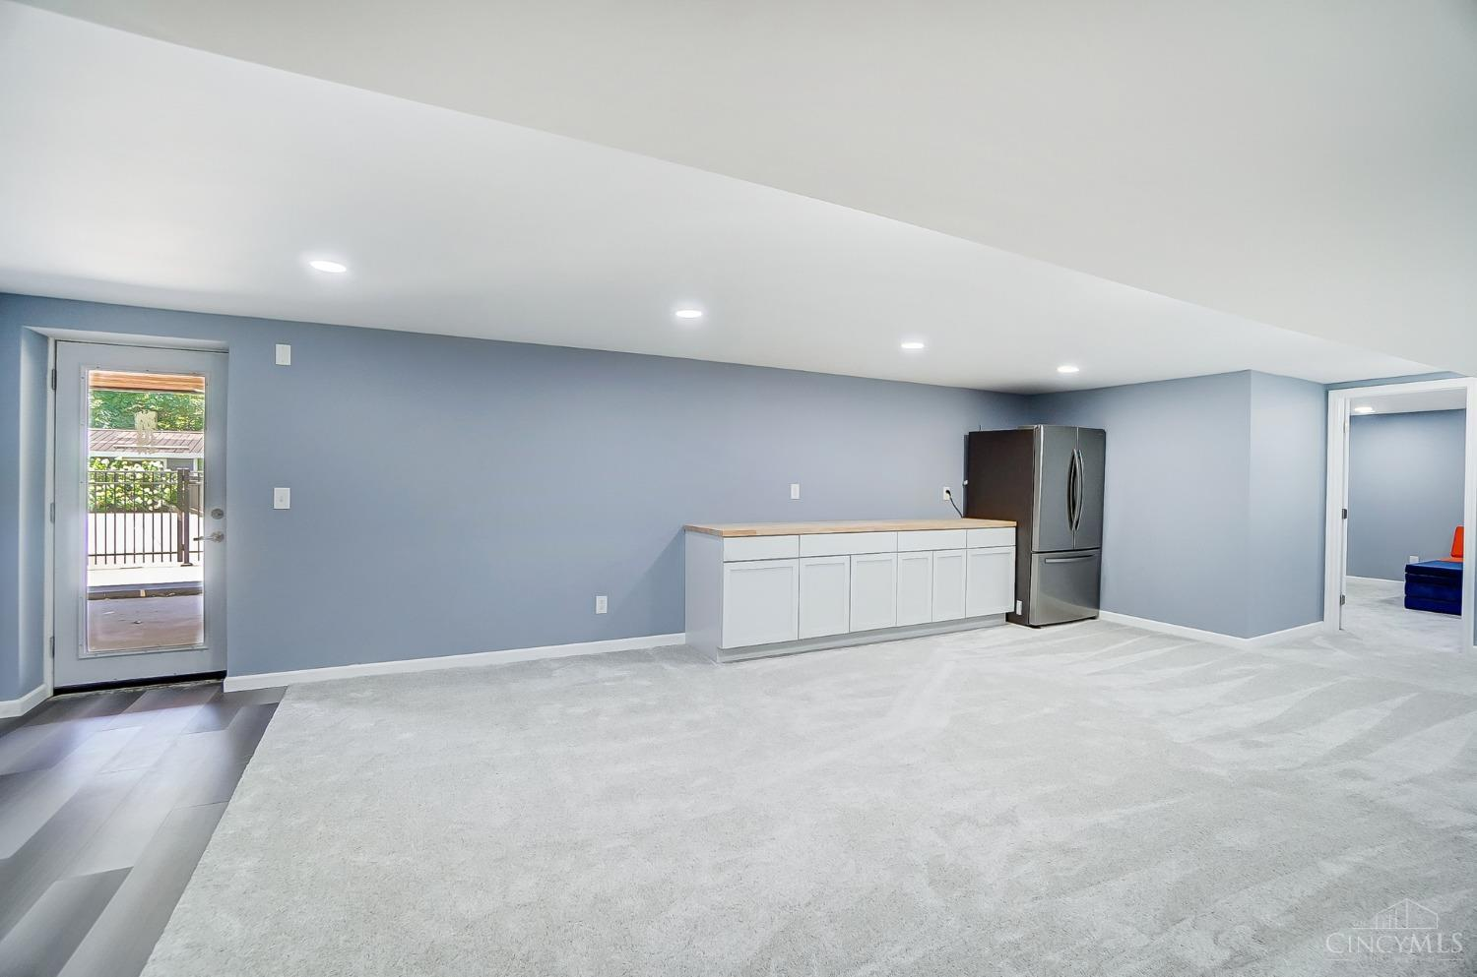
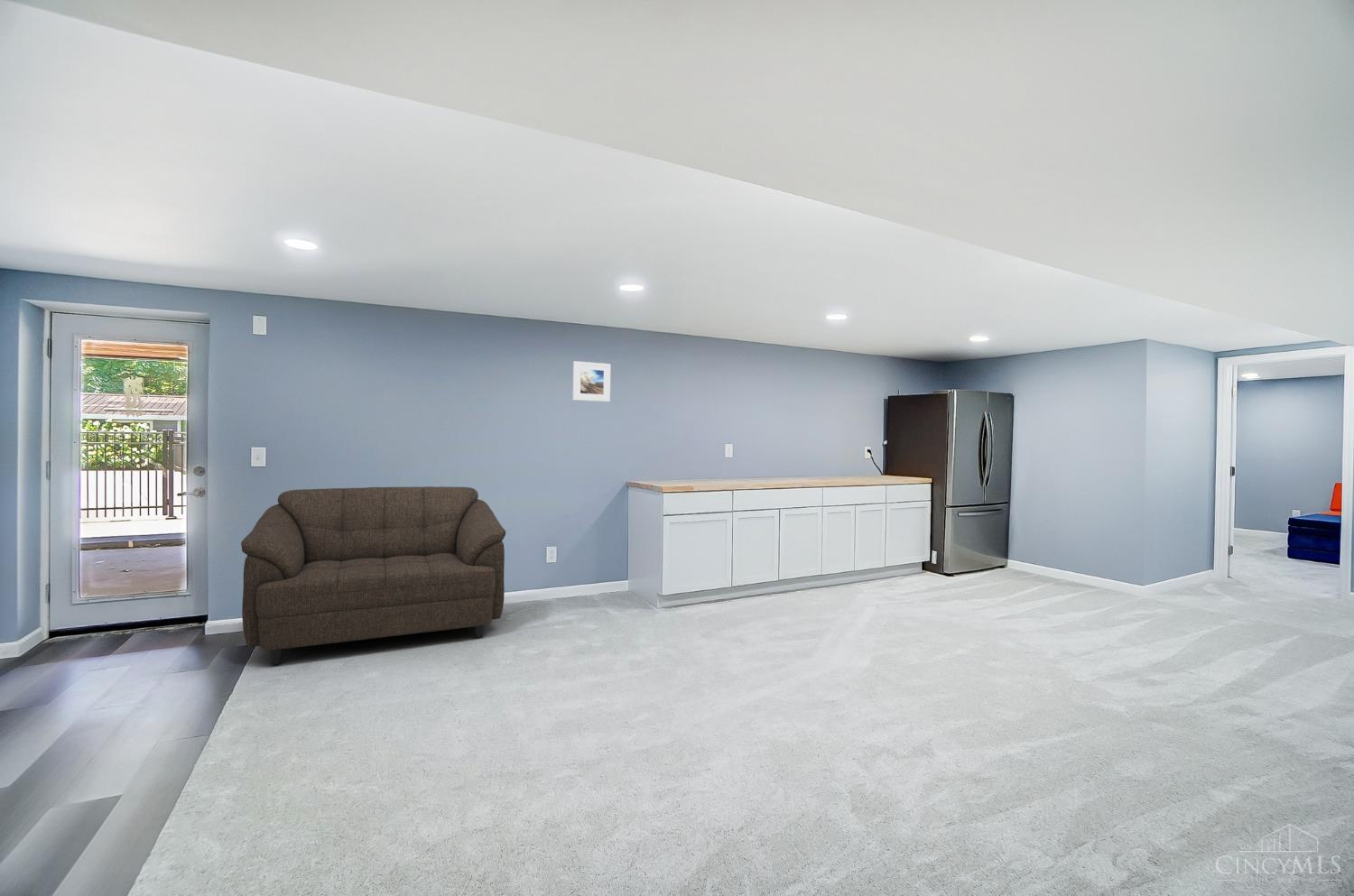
+ sofa (384, 561)
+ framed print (591, 382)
